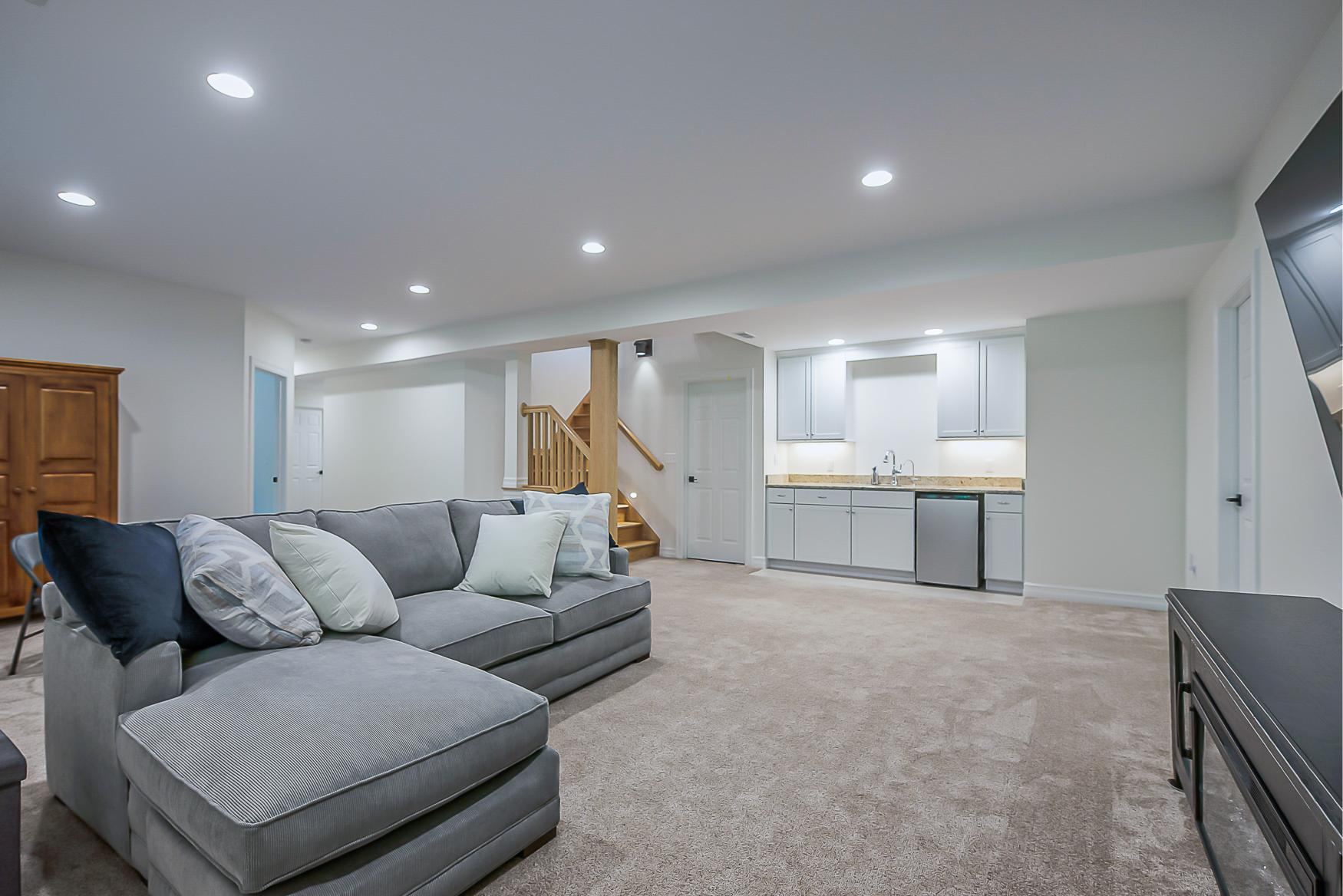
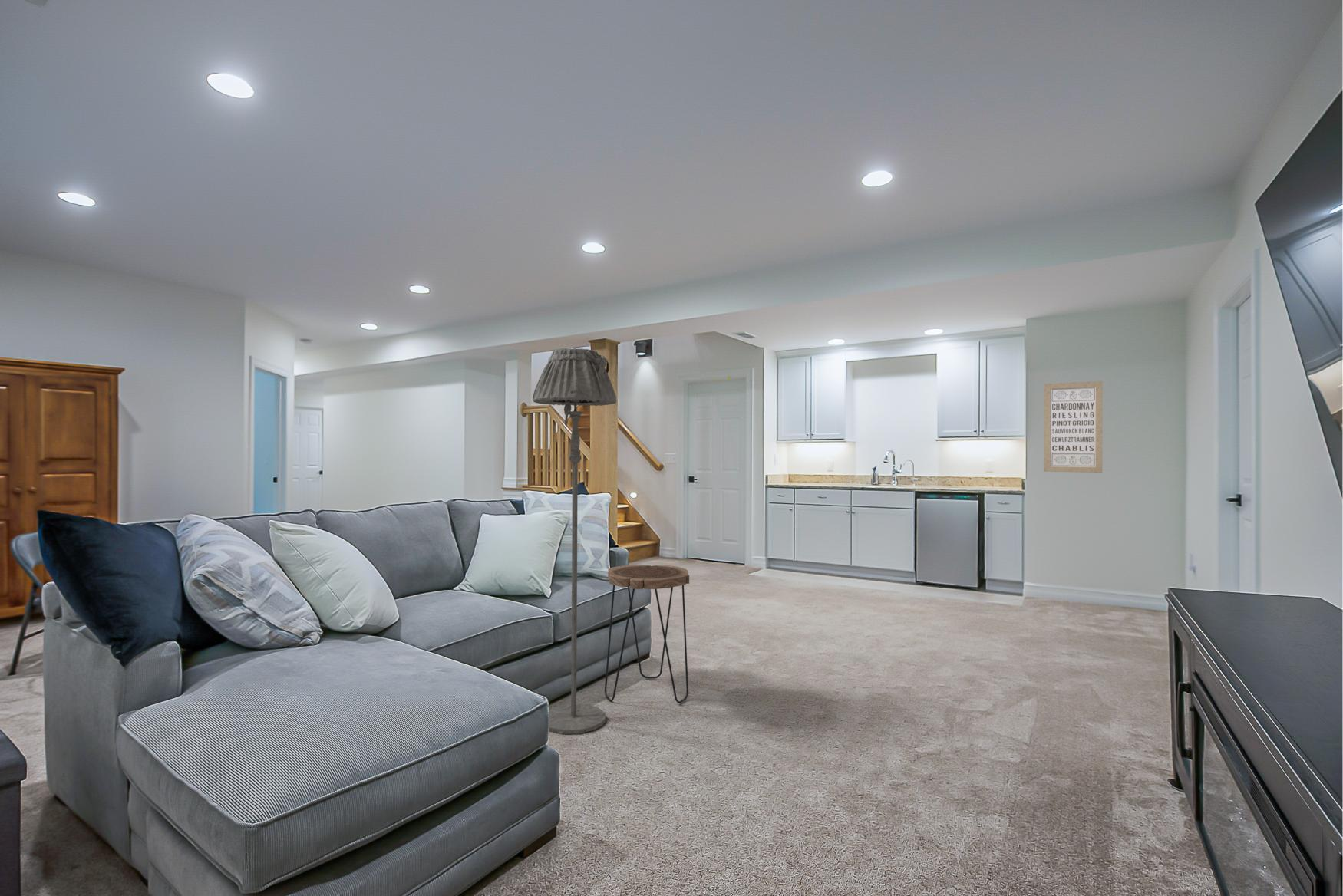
+ wall art (1072, 427)
+ floor lamp (574, 535)
+ side table (635, 631)
